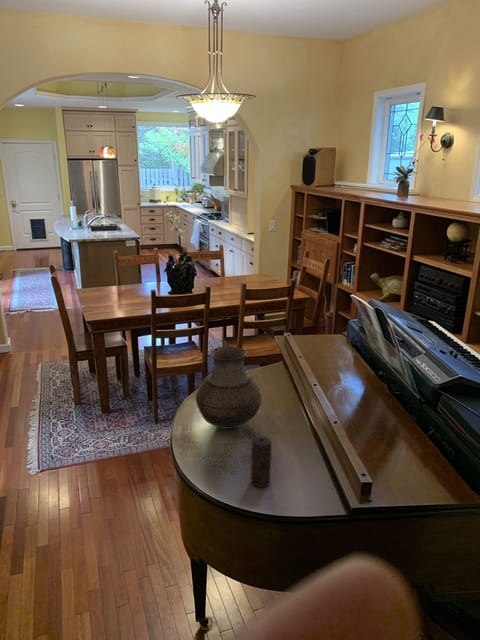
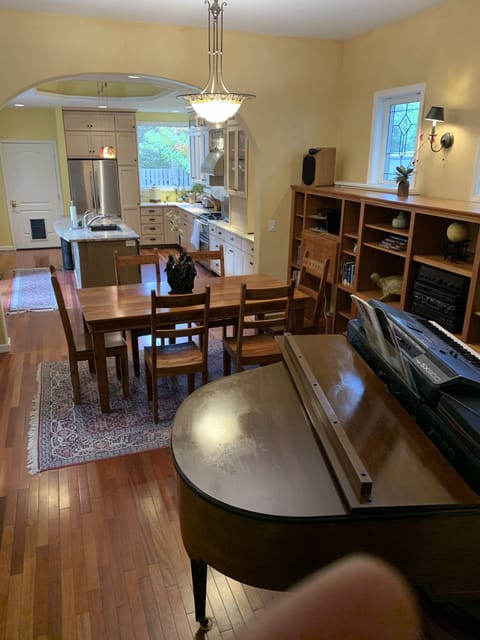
- vase (228, 389)
- candle (261, 461)
